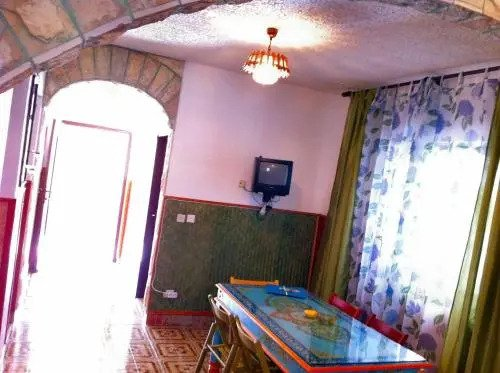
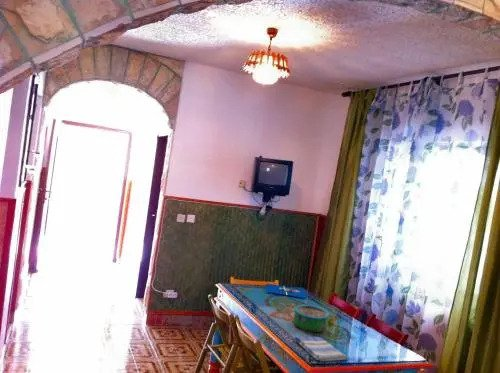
+ dish towel (319, 347)
+ decorative bowl (310, 318)
